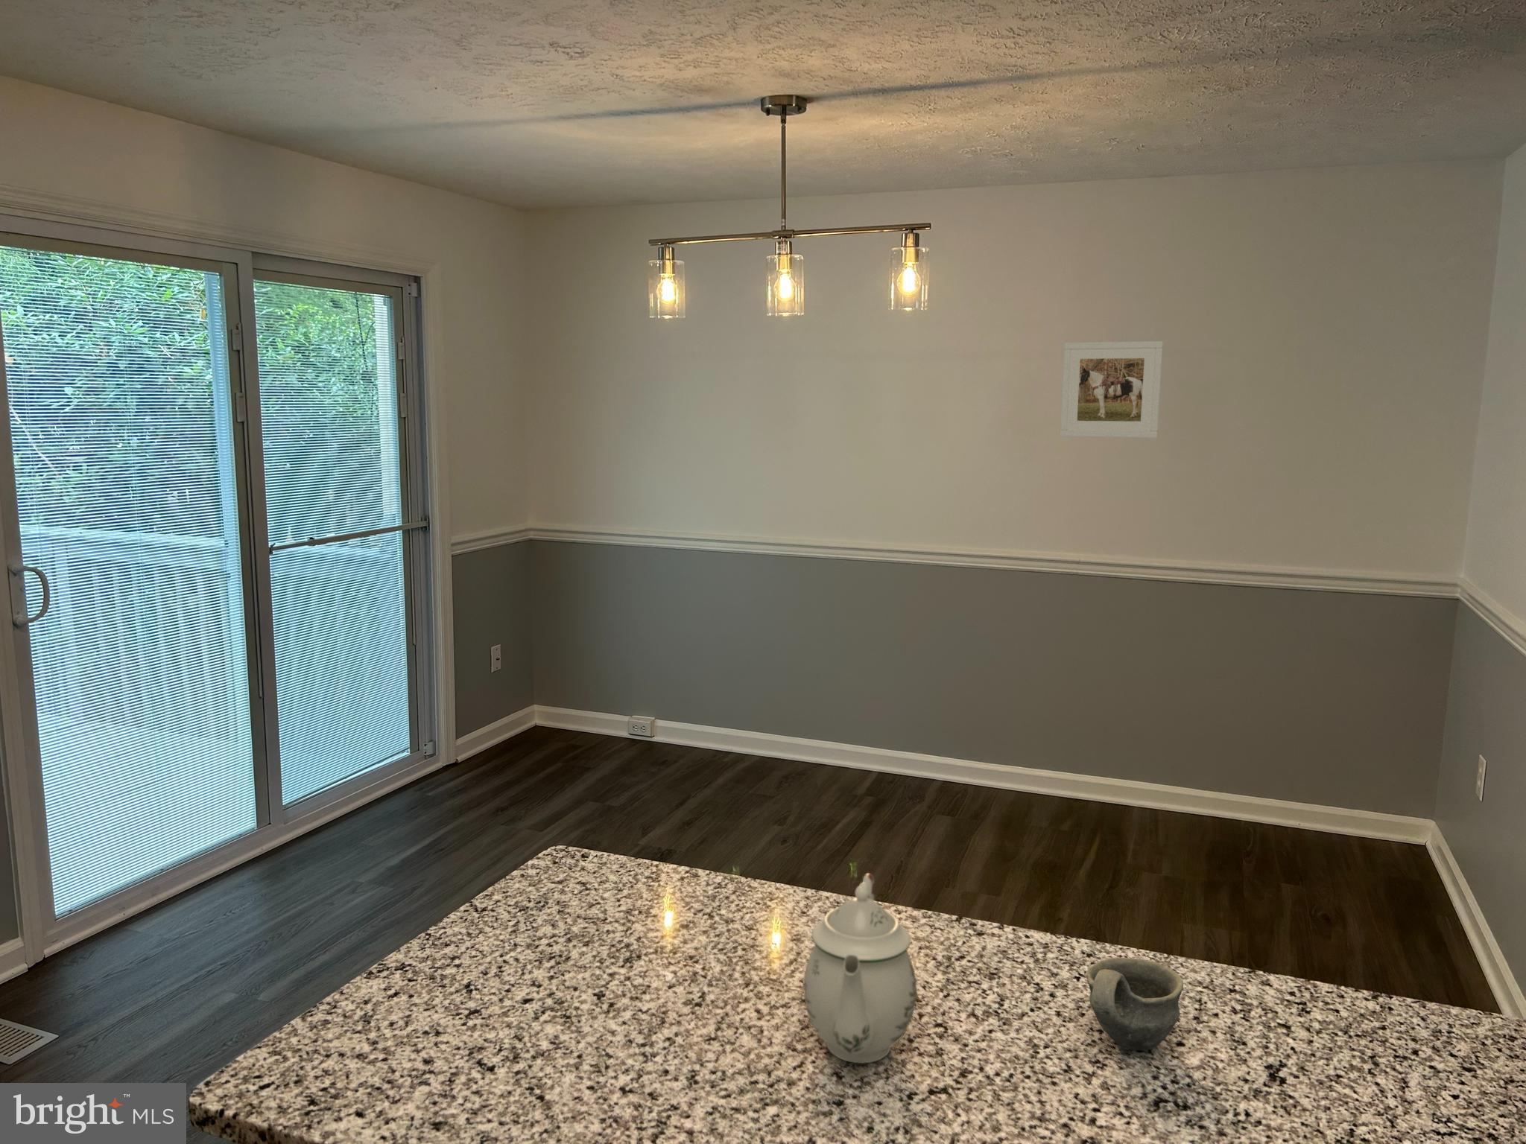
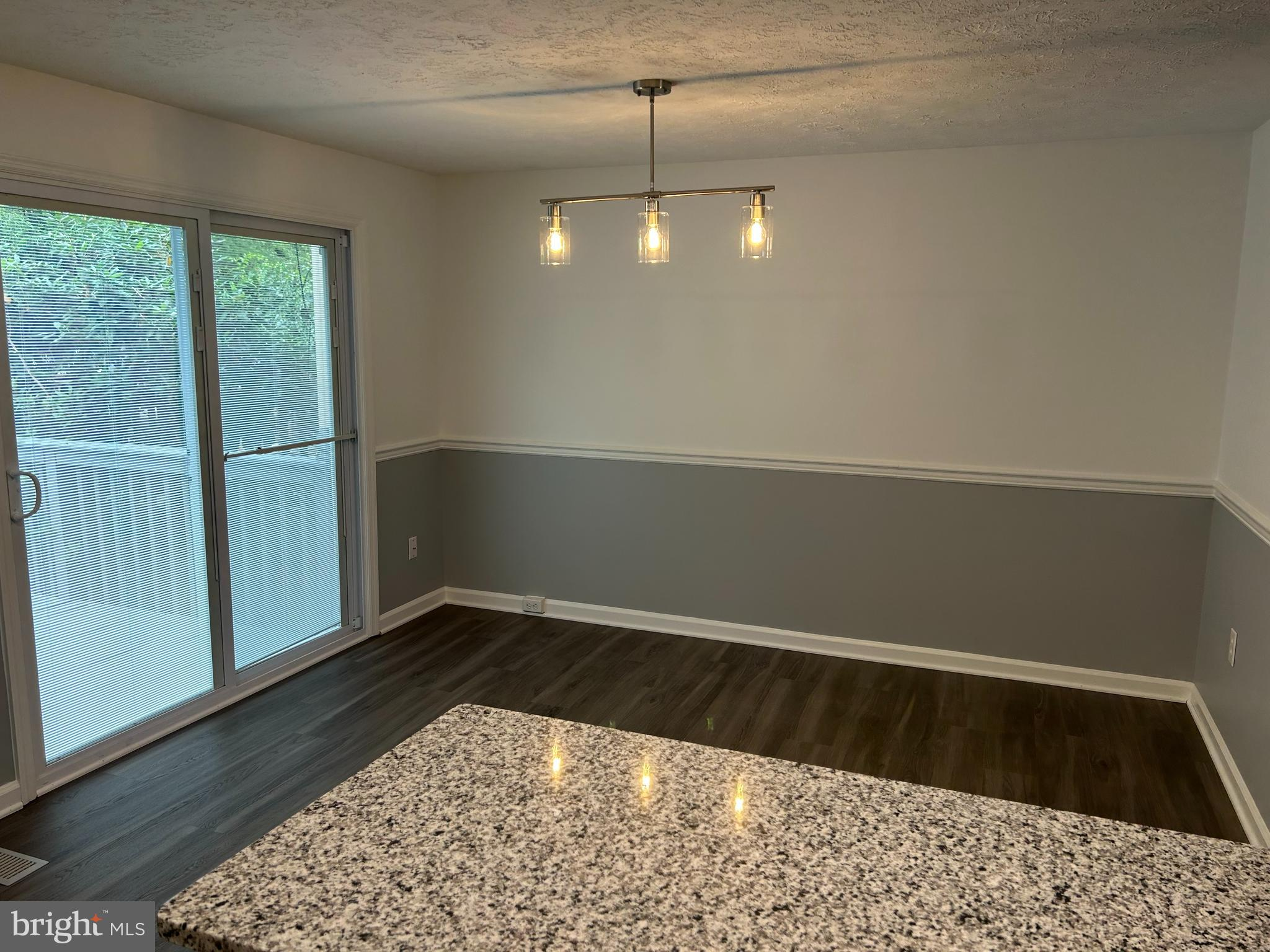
- cup (1125, 999)
- teapot (860, 966)
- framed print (1110, 389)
